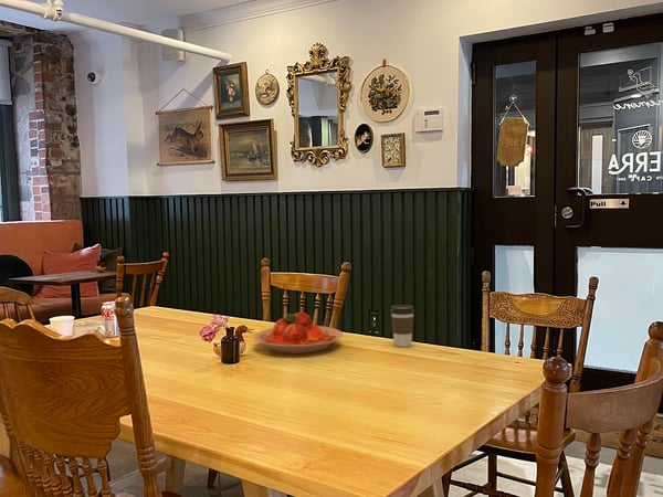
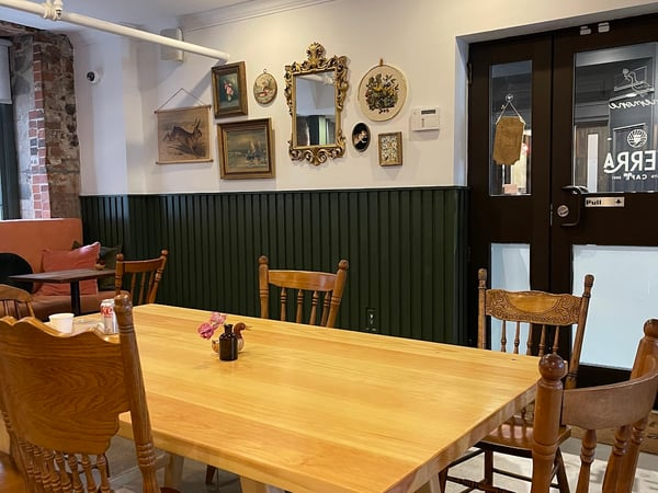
- coffee cup (402, 325)
- plate (298, 329)
